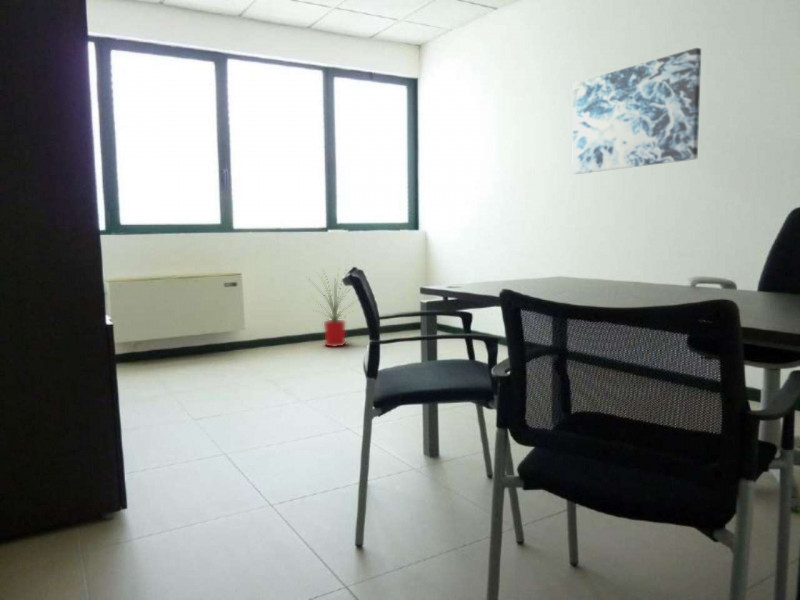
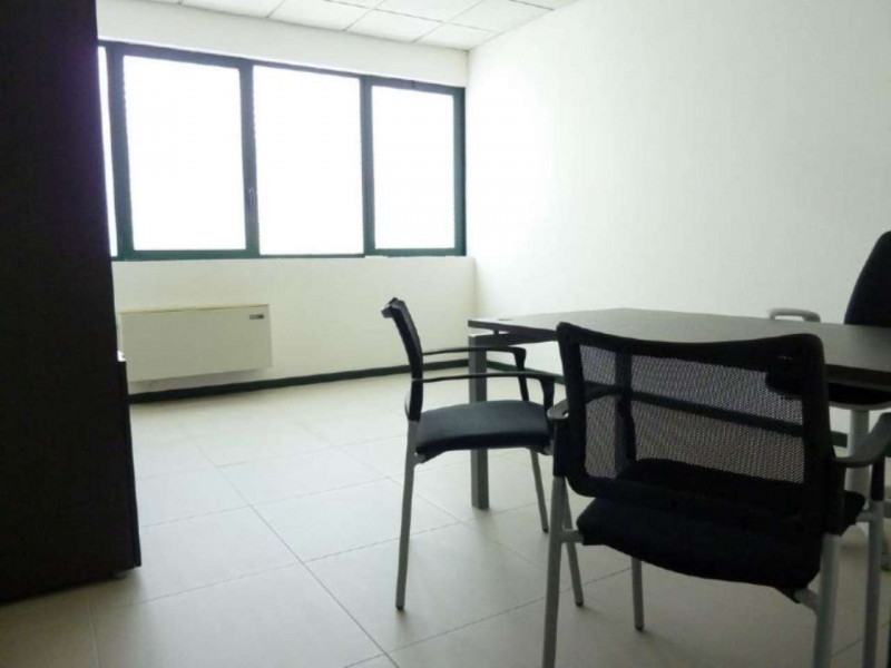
- house plant (334, 306)
- wall art (630, 117)
